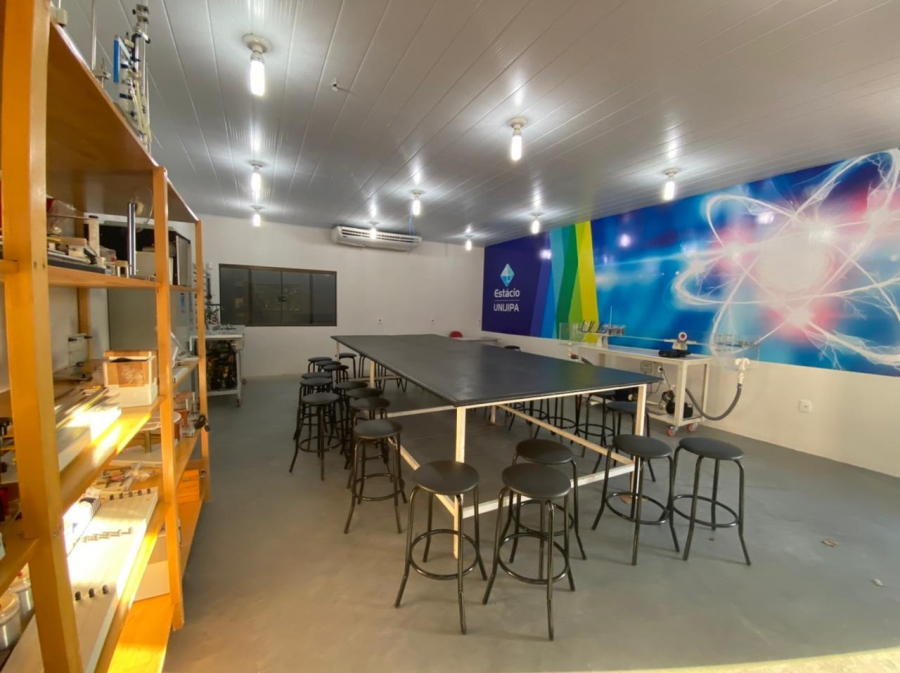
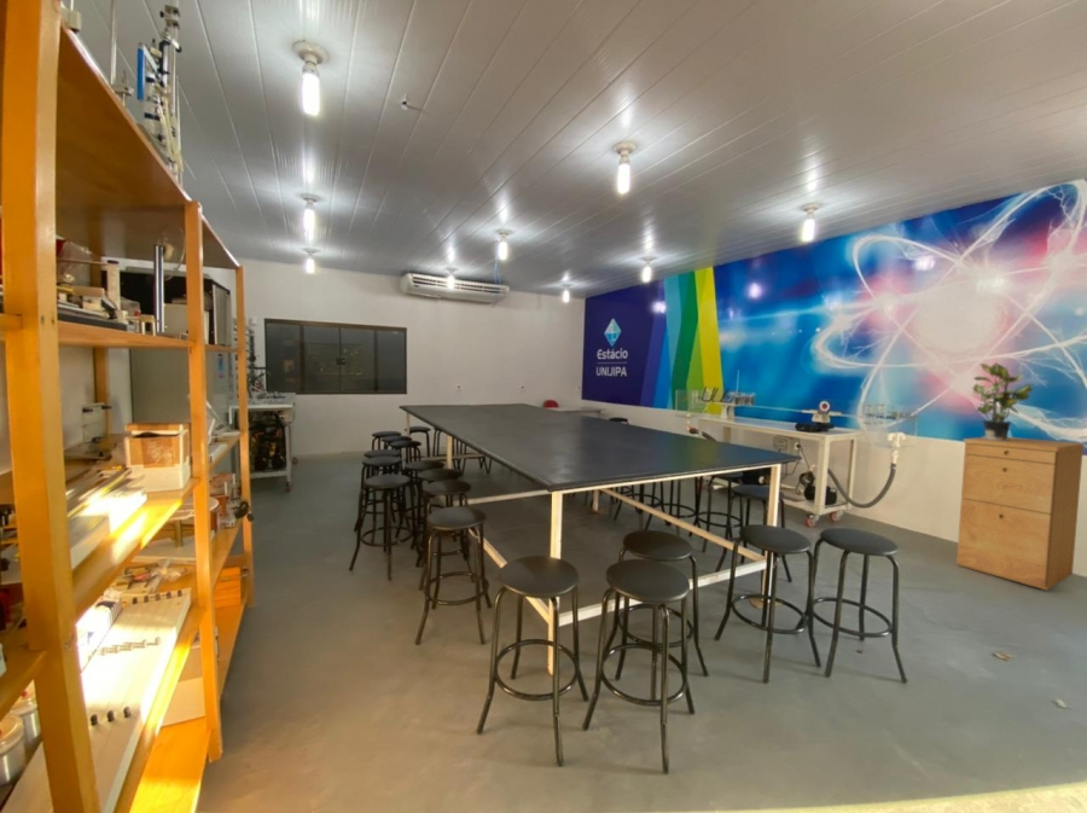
+ potted plant (1000, 401)
+ filing cabinet (1017, 505)
